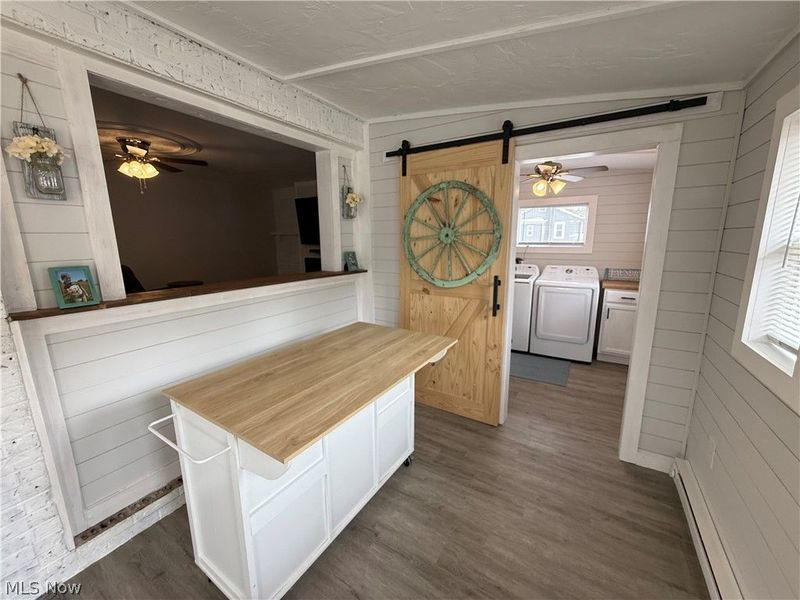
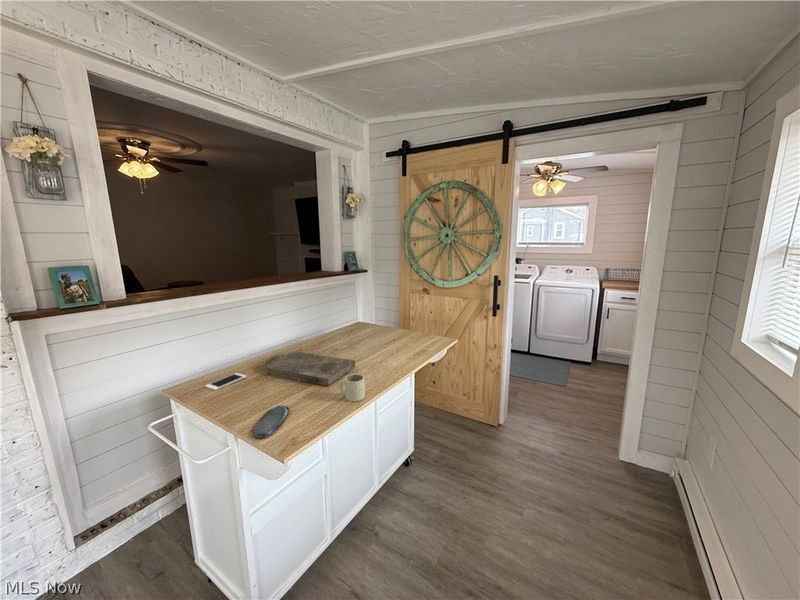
+ mug (351, 386)
+ oval tray (272, 420)
+ cell phone (226, 381)
+ cutting board (305, 366)
